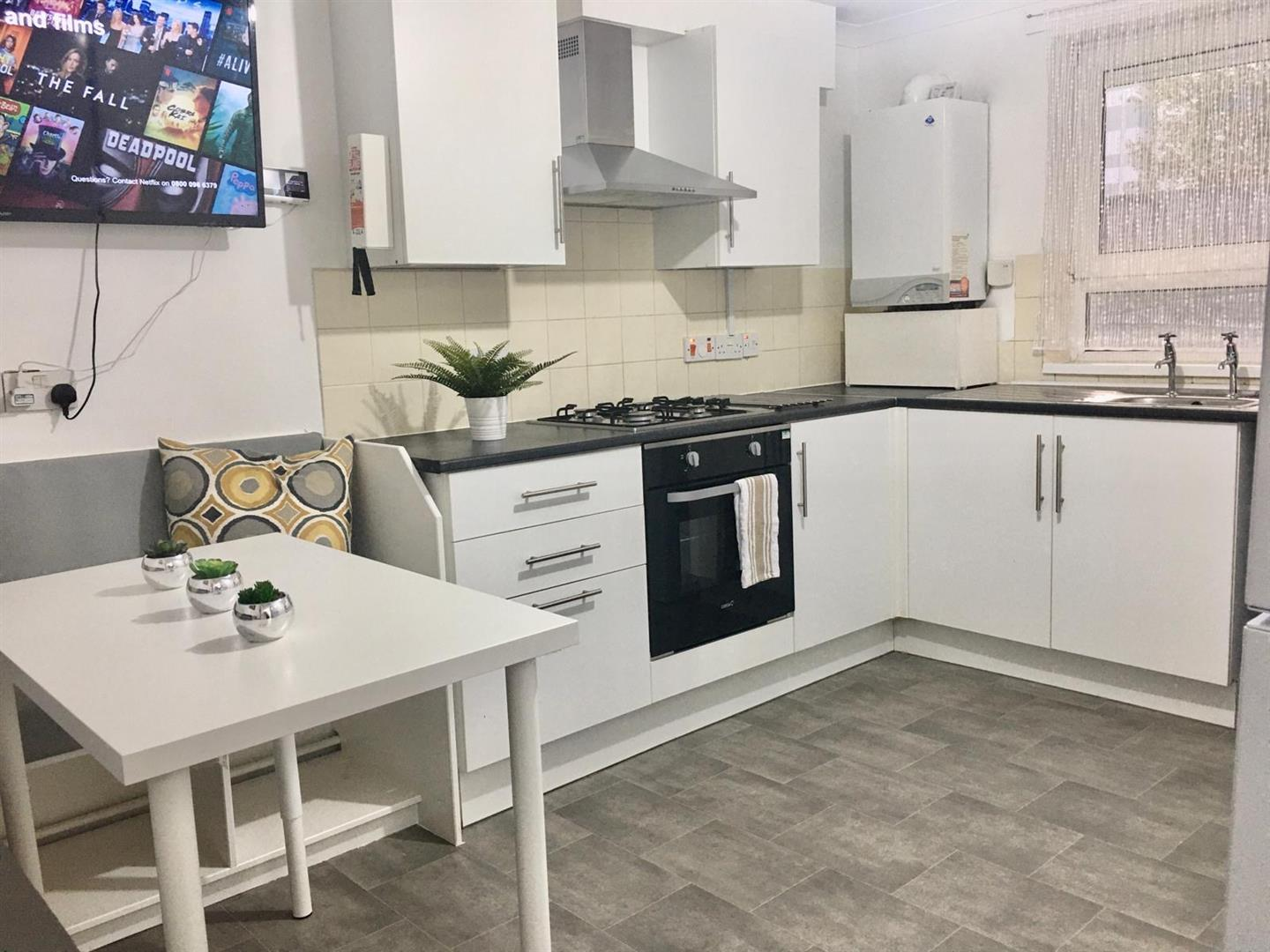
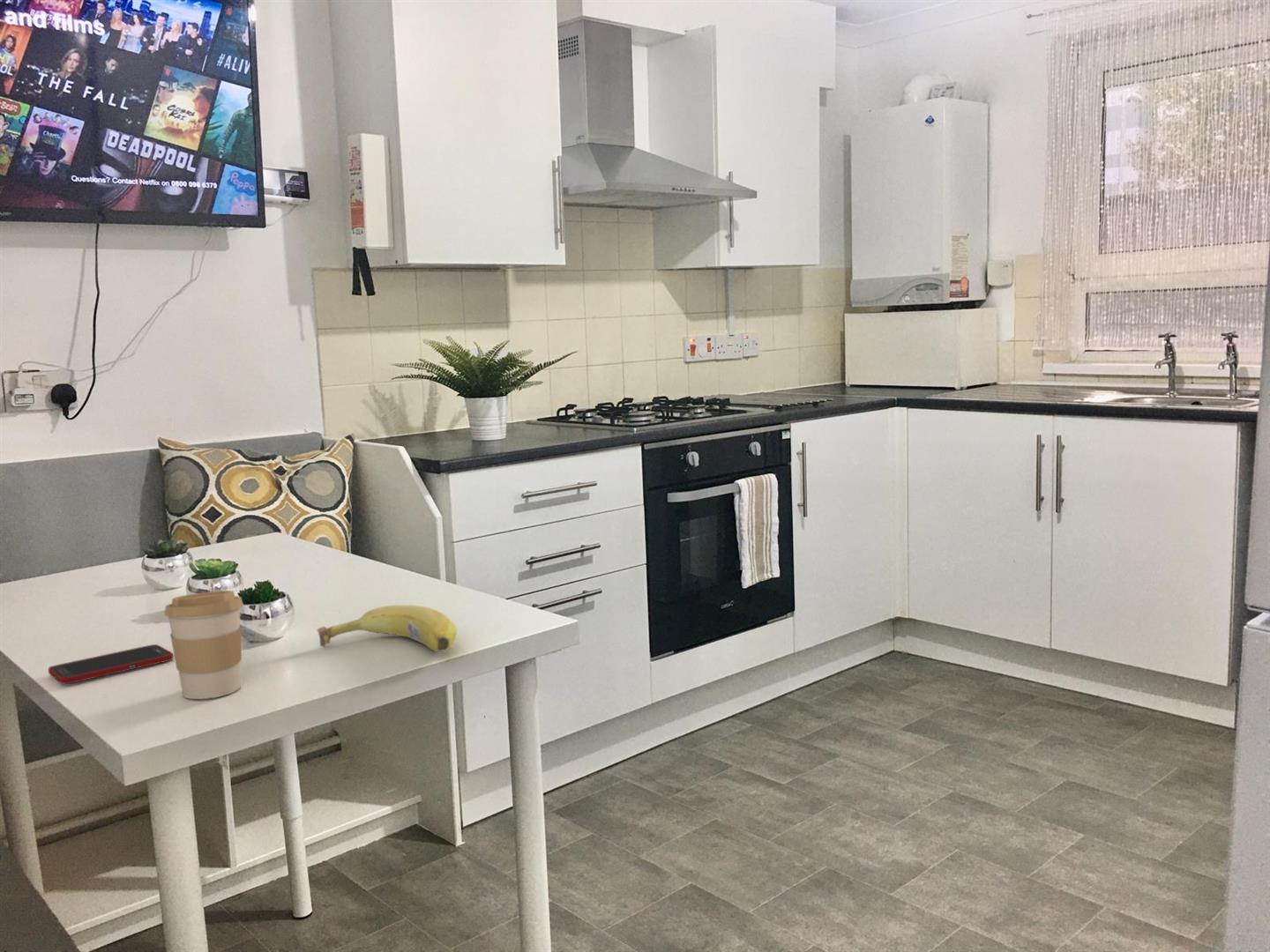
+ fruit (387, 631)
+ coffee cup (207, 641)
+ cell phone (111, 663)
